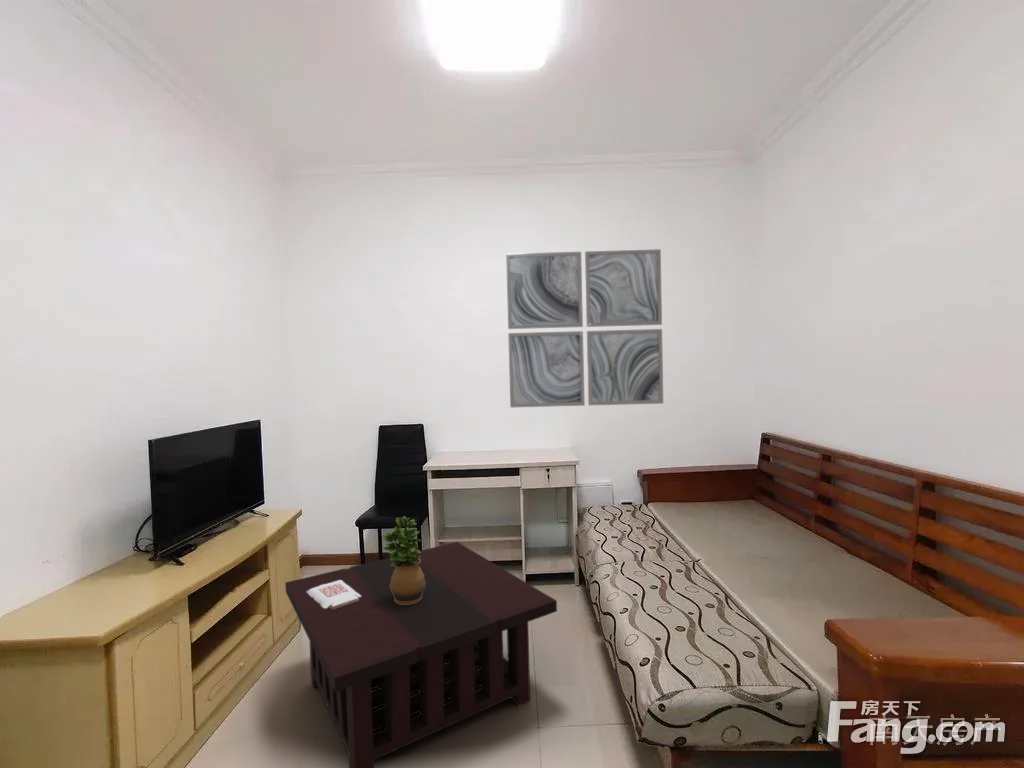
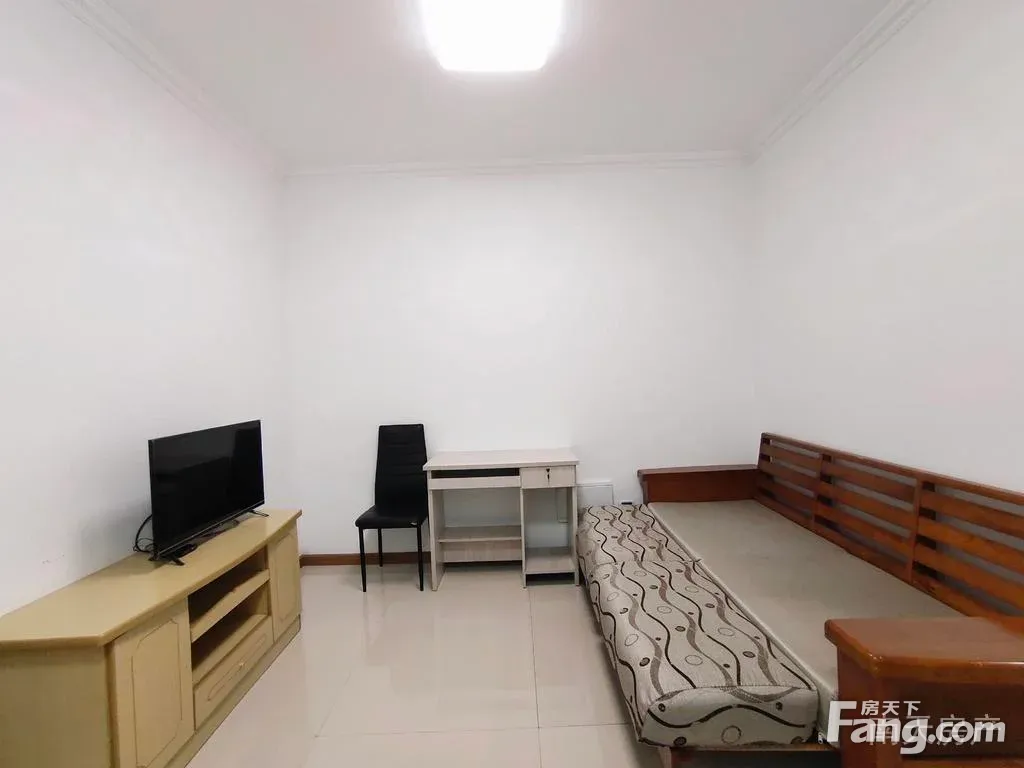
- coffee table (414, 641)
- pouch (335, 592)
- potted plant (403, 558)
- wall art (582, 331)
